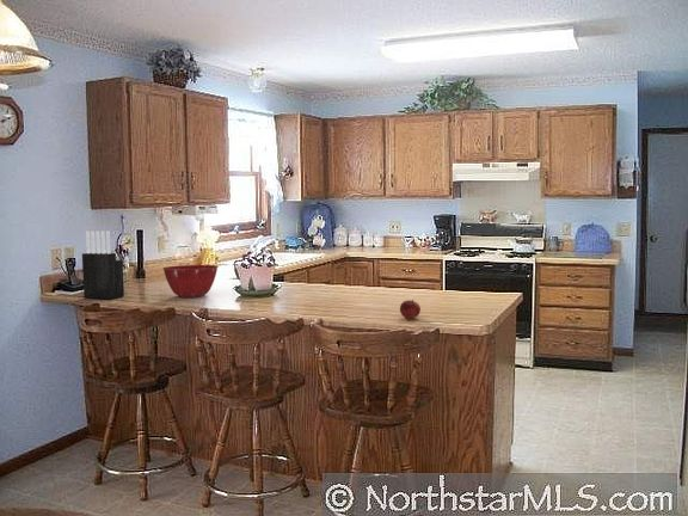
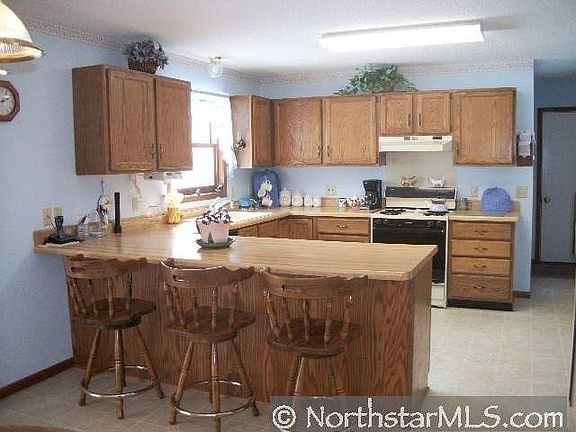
- fruit (410, 308)
- mixing bowl (191, 281)
- knife block (104, 263)
